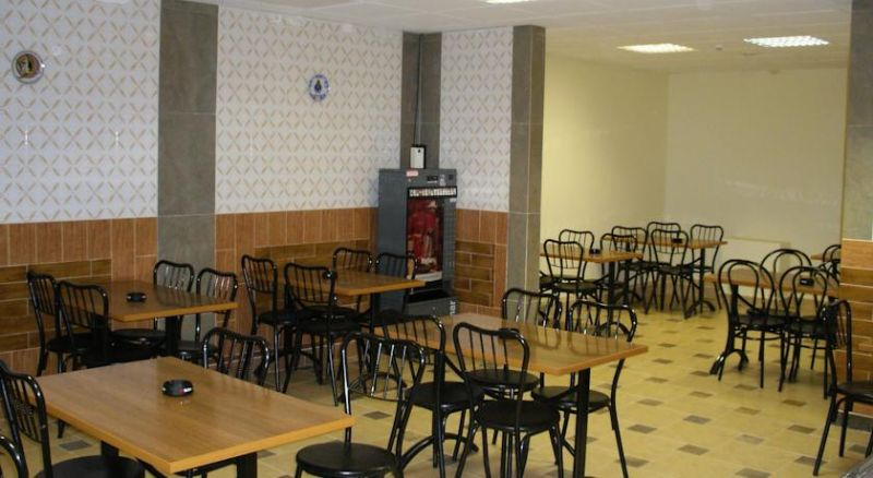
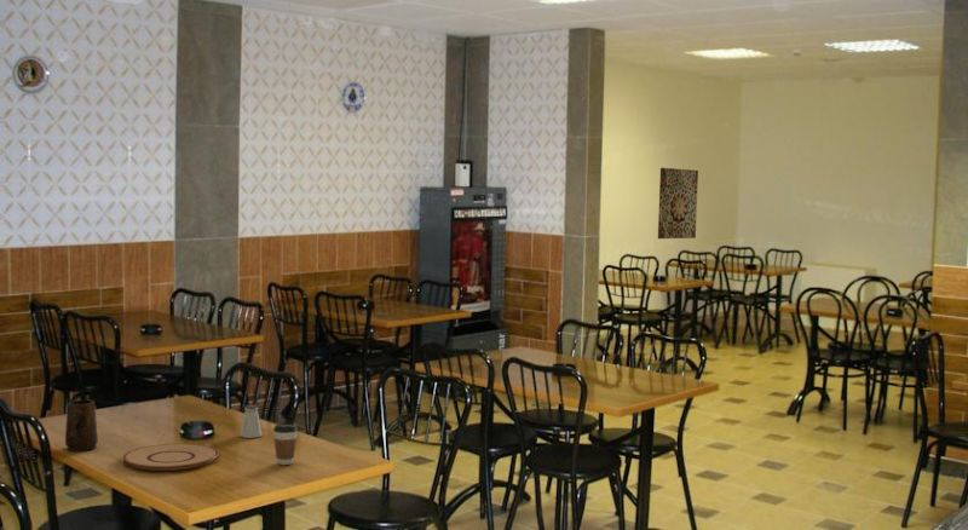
+ wall art (678, 203)
+ saltshaker (250, 420)
+ coffee cup (284, 443)
+ mug (80, 425)
+ plate (171, 456)
